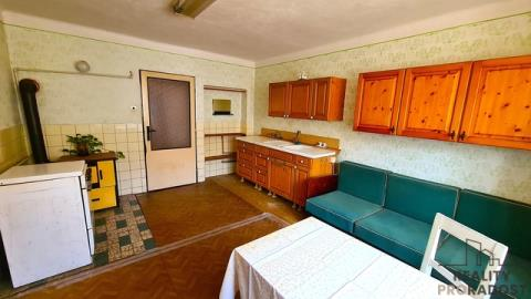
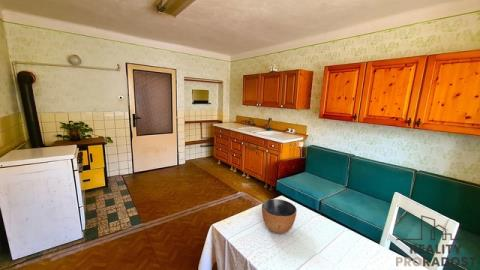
+ bowl (278, 218)
